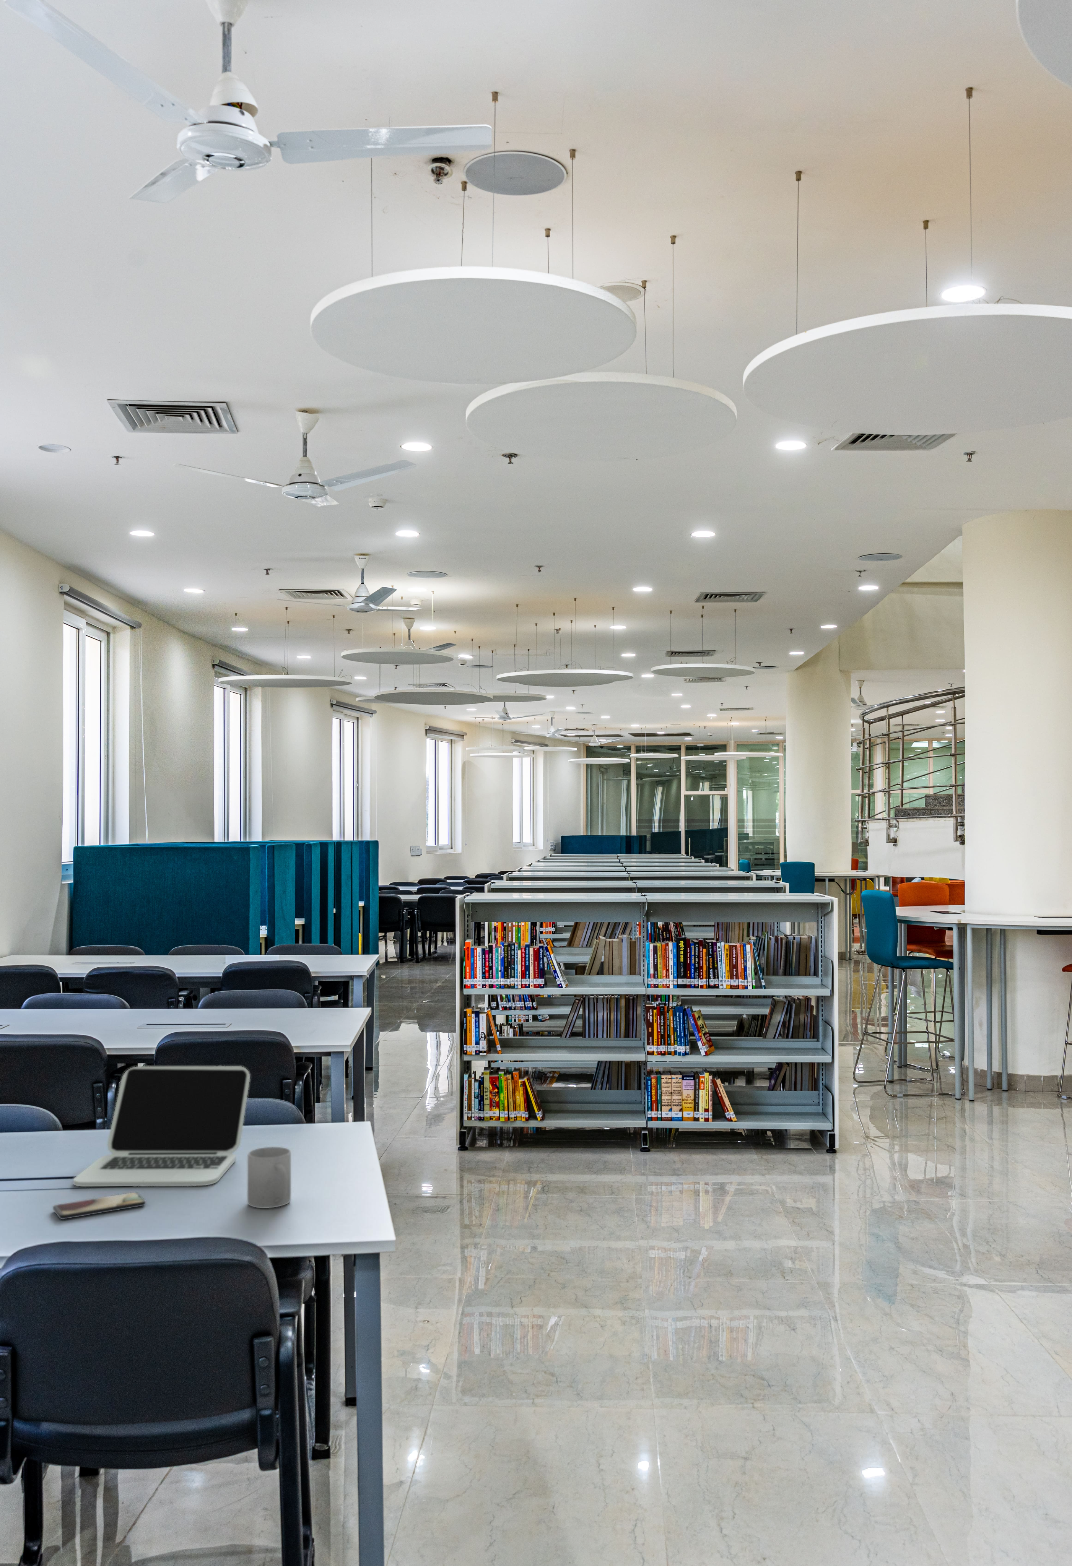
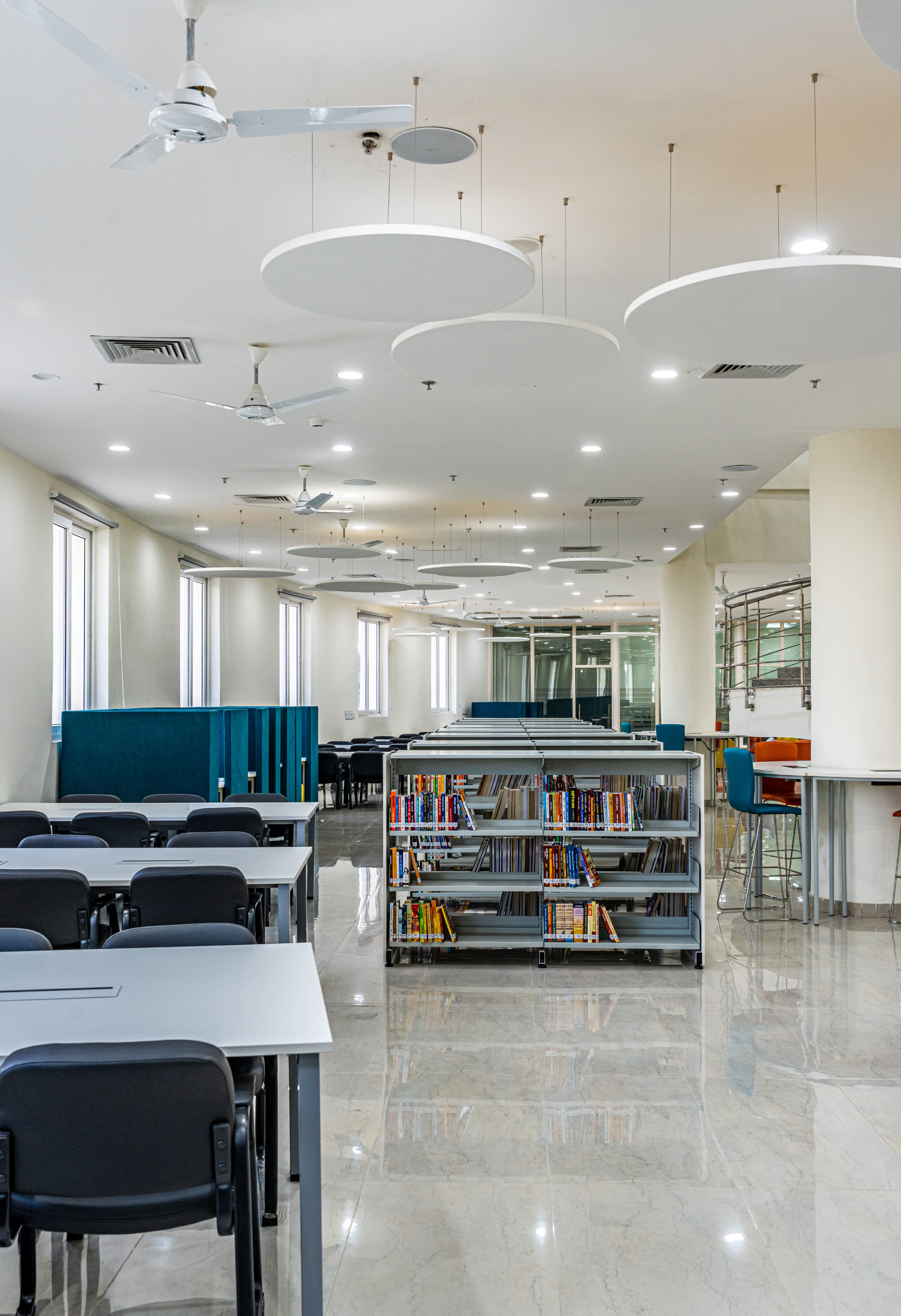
- laptop (167, 1122)
- smartphone (100, 1205)
- mug (272, 1179)
